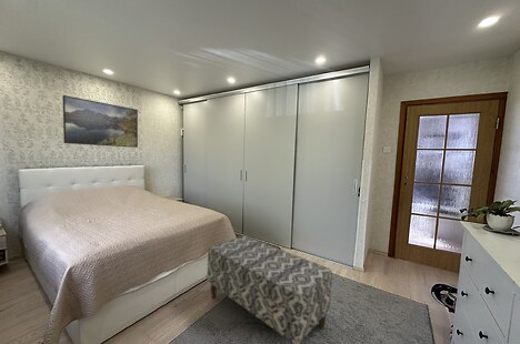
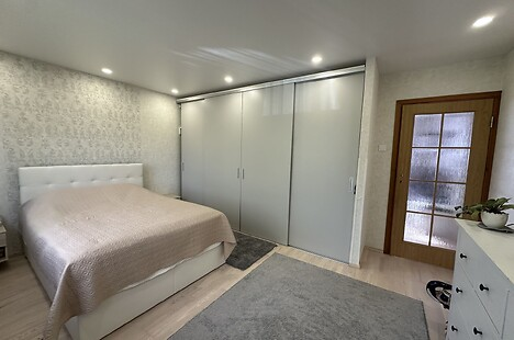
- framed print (104, 124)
- bench (263, 284)
